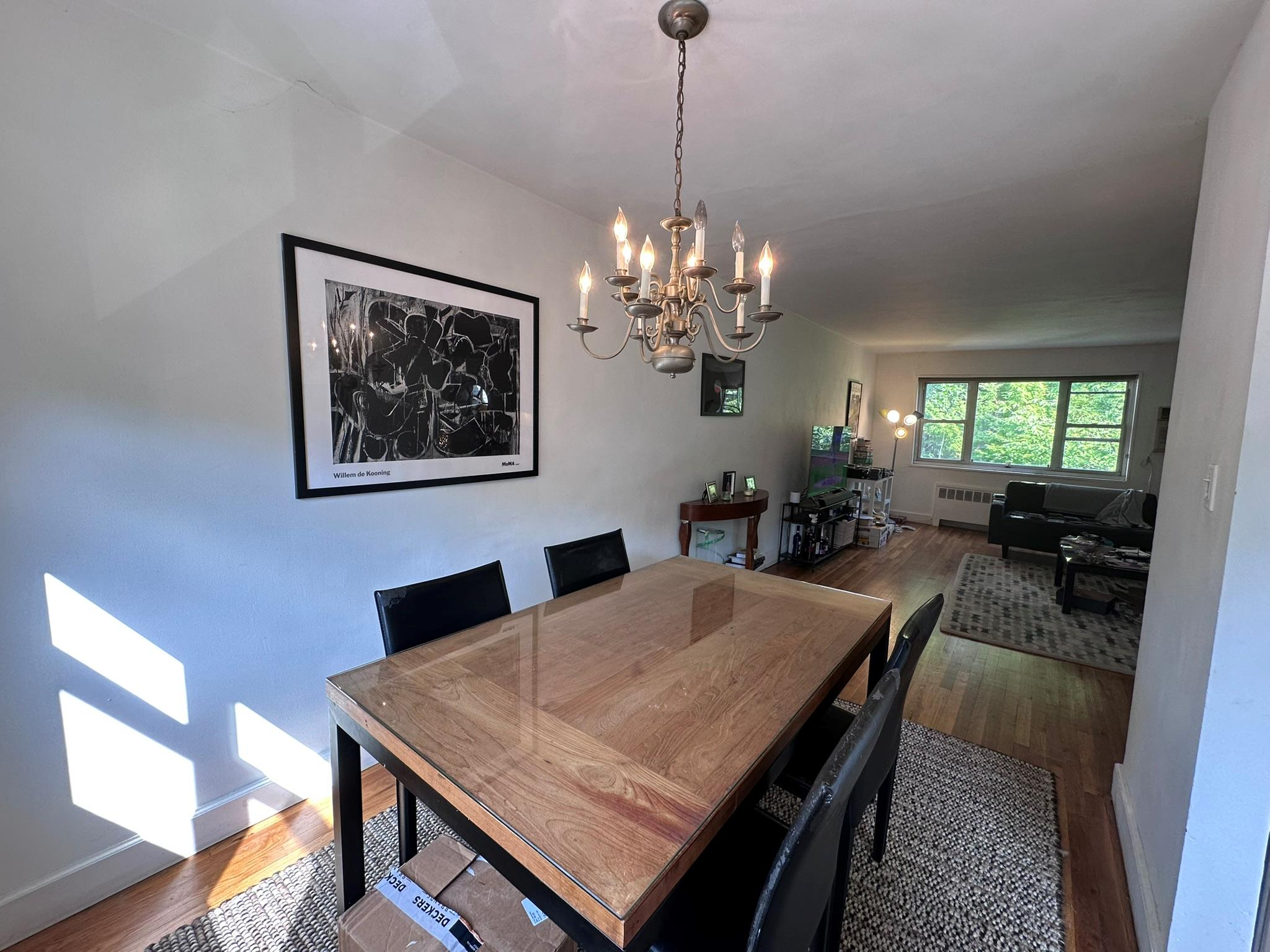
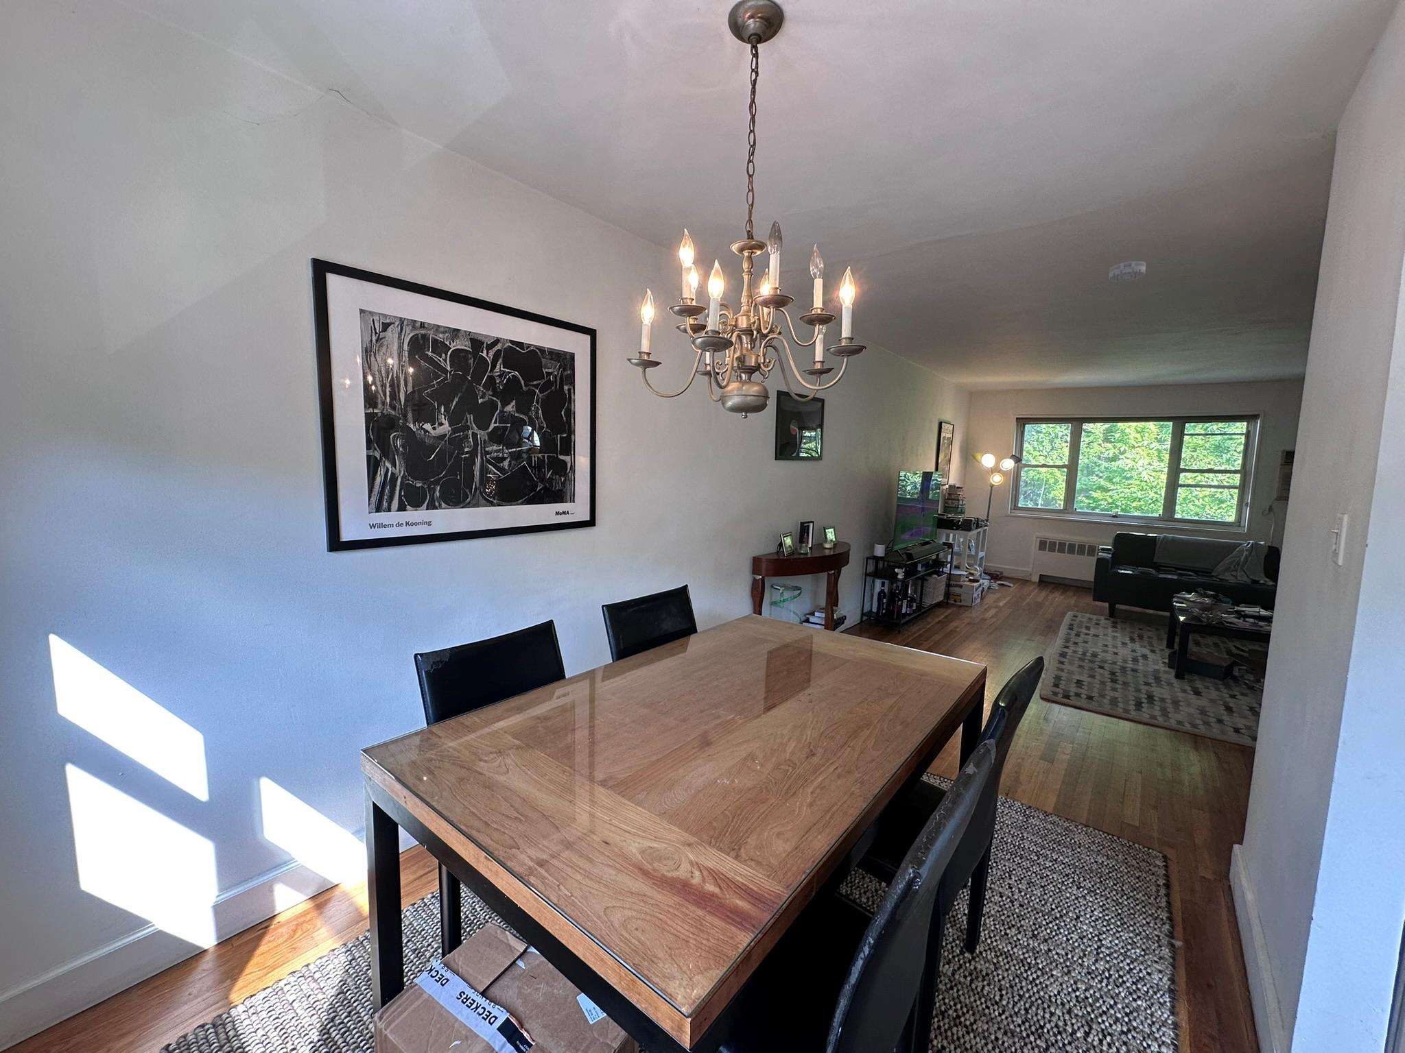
+ smoke detector (1126, 271)
